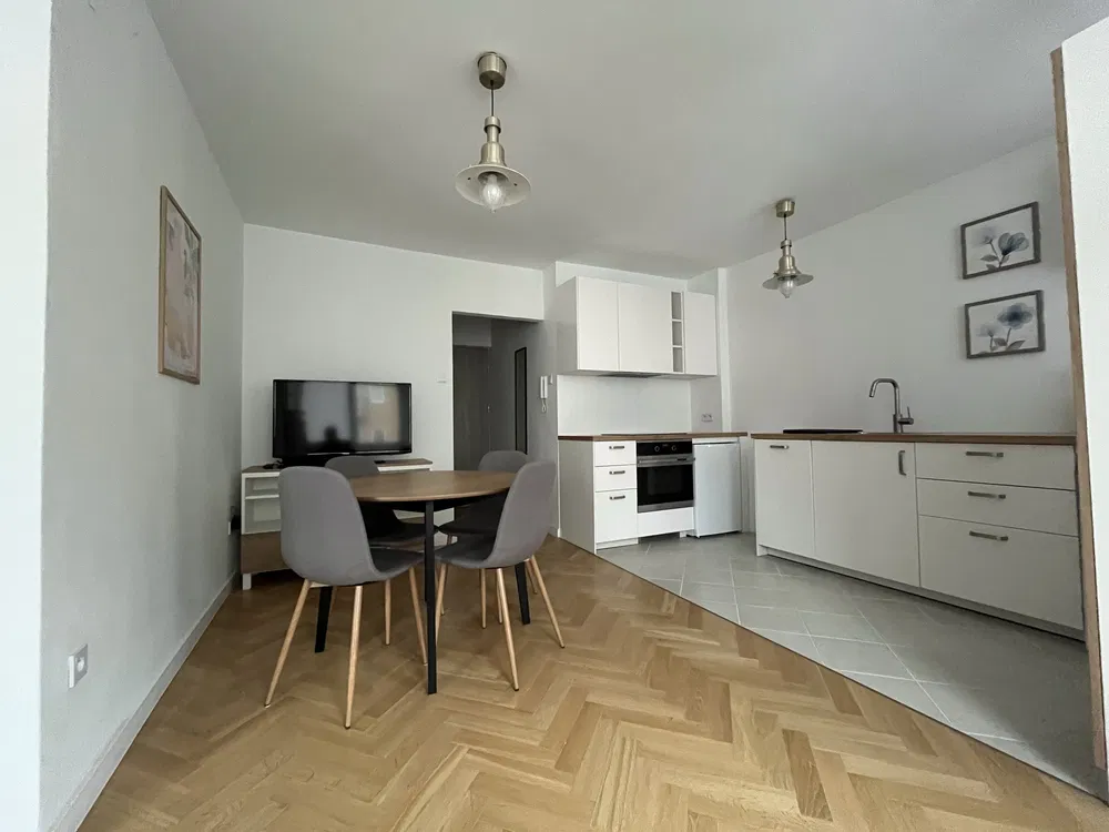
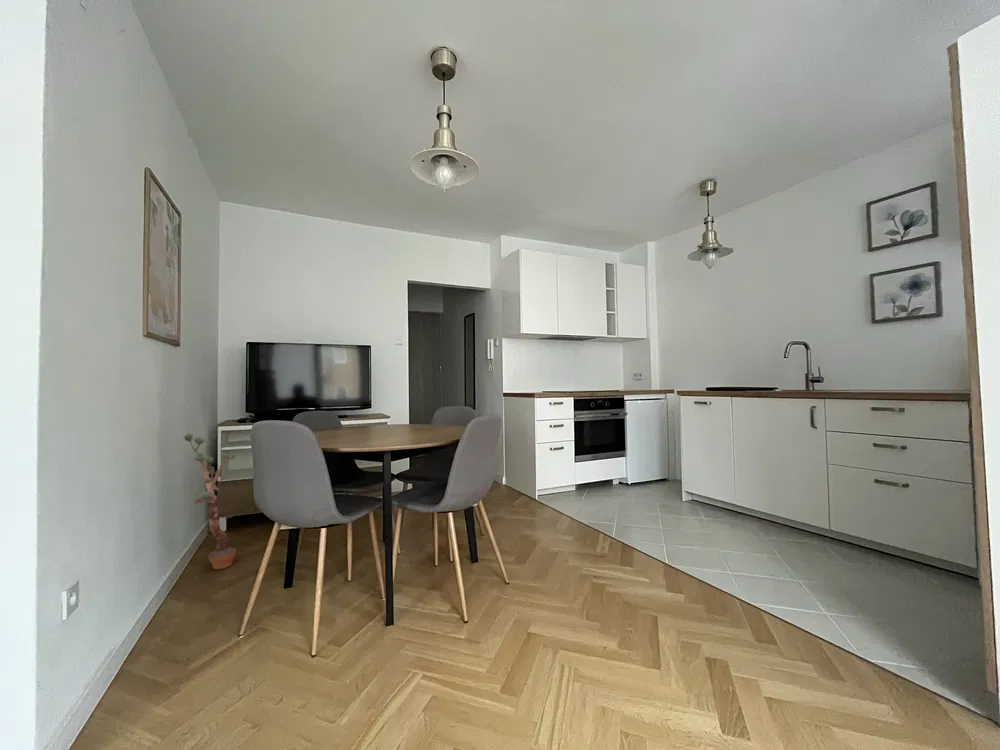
+ potted plant (210, 501)
